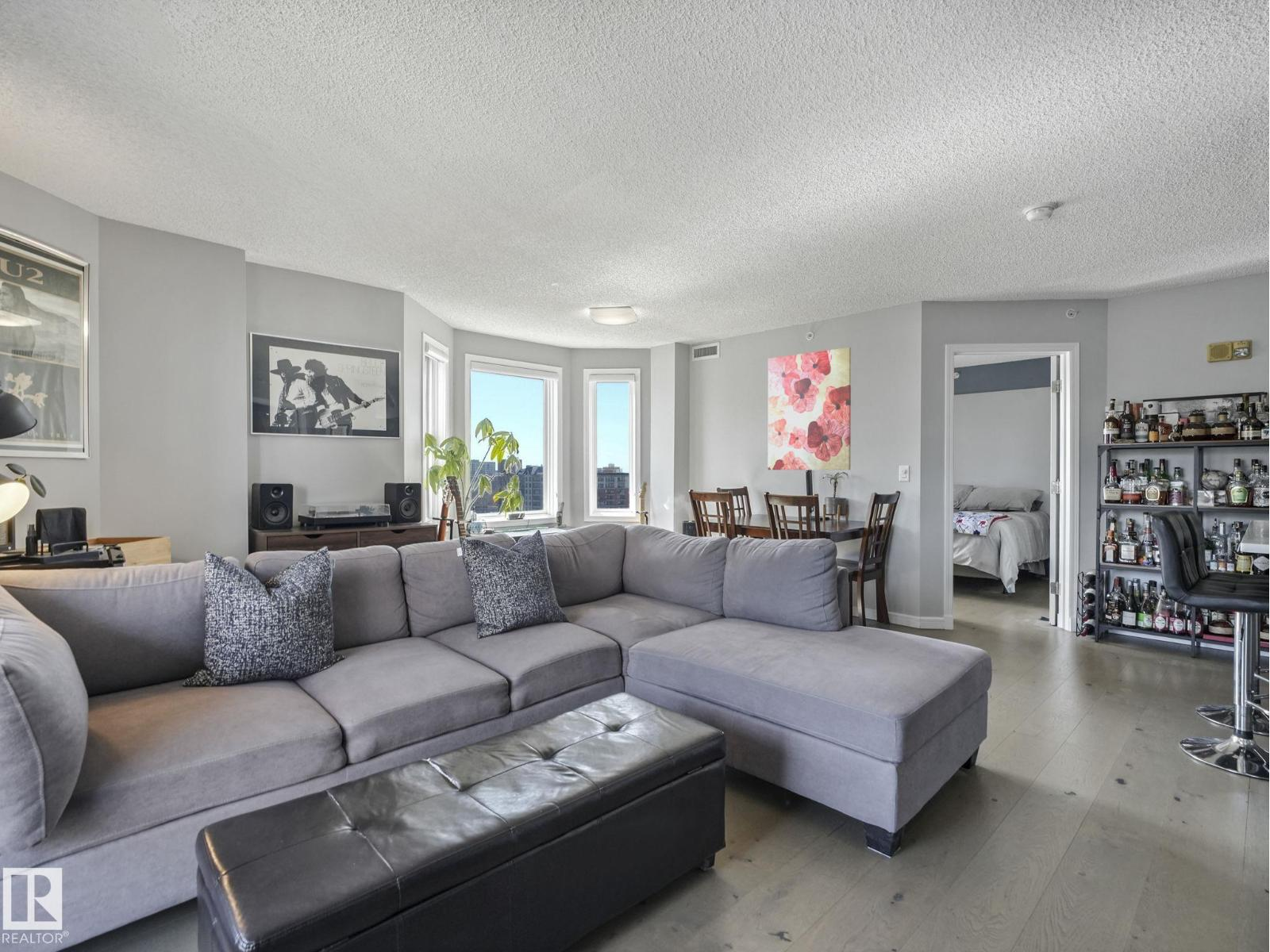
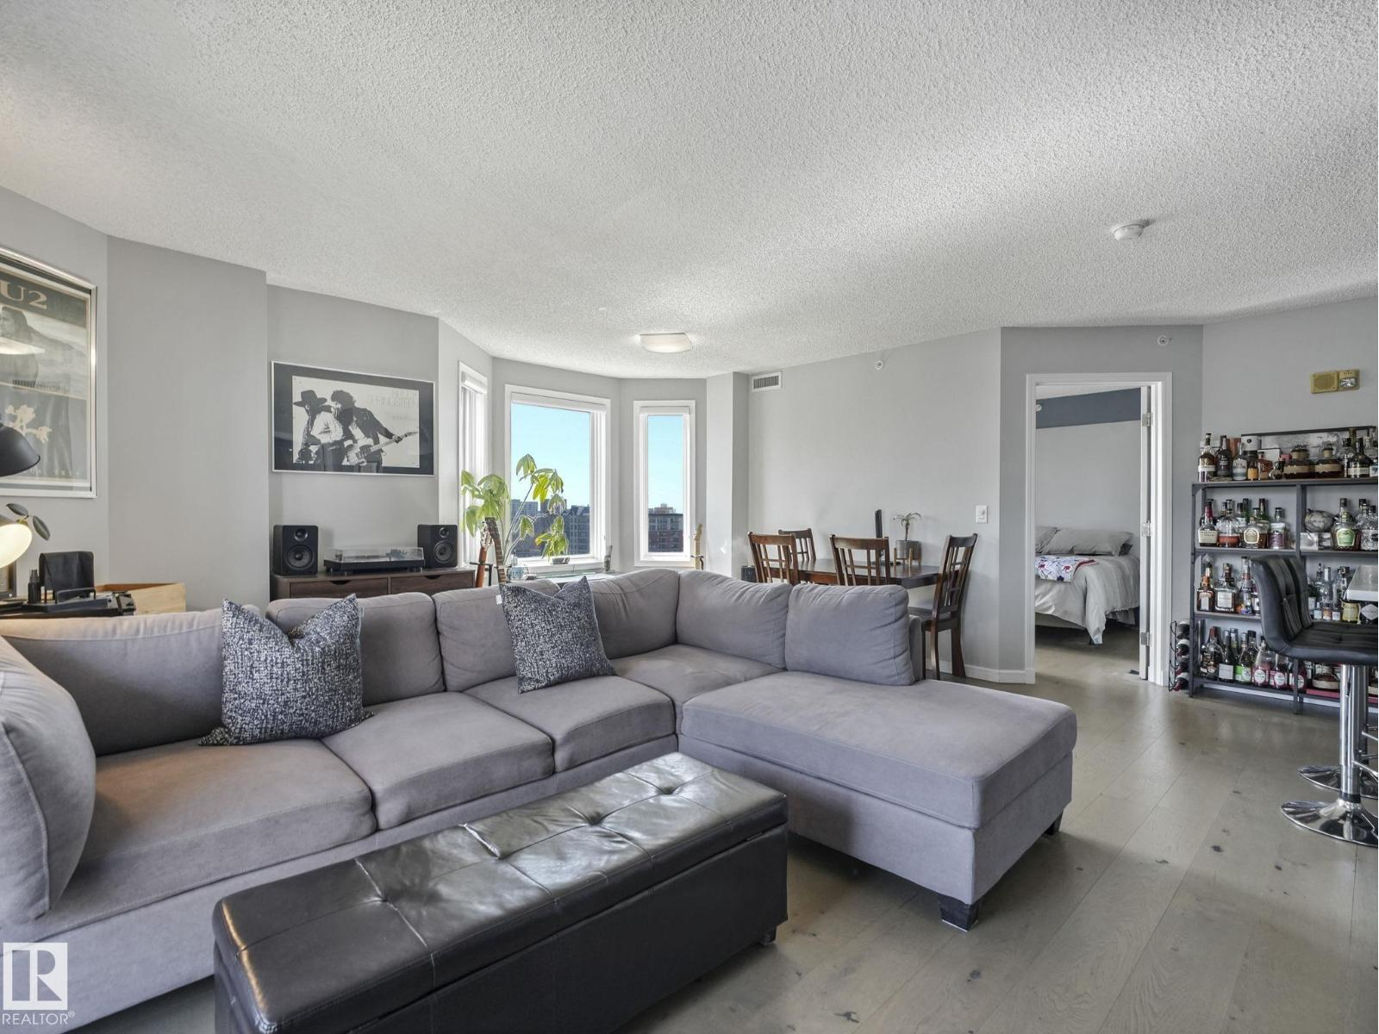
- wall art (807, 411)
